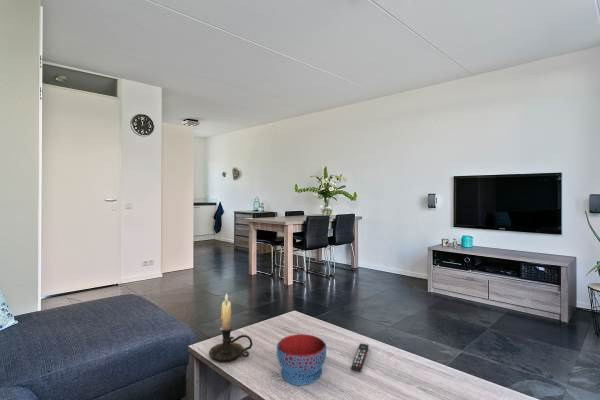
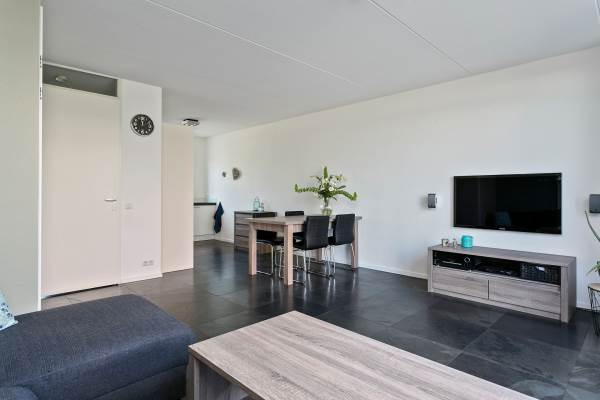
- bowl (301, 357)
- candle holder (230, 324)
- remote control (360, 356)
